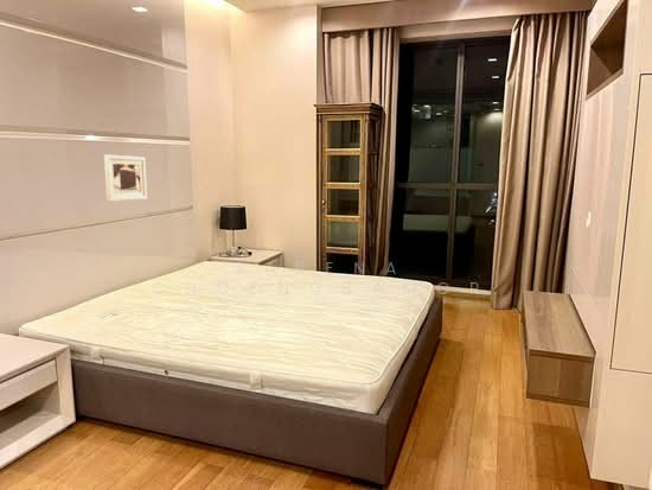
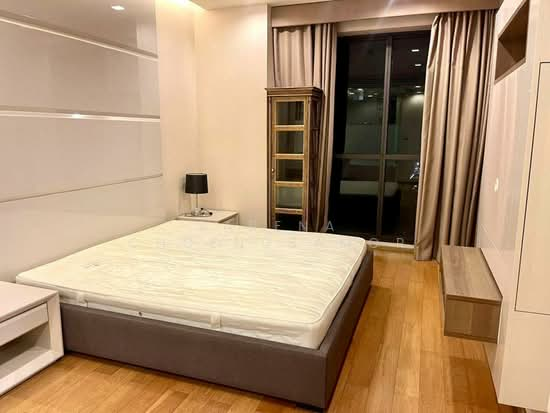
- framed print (127, 178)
